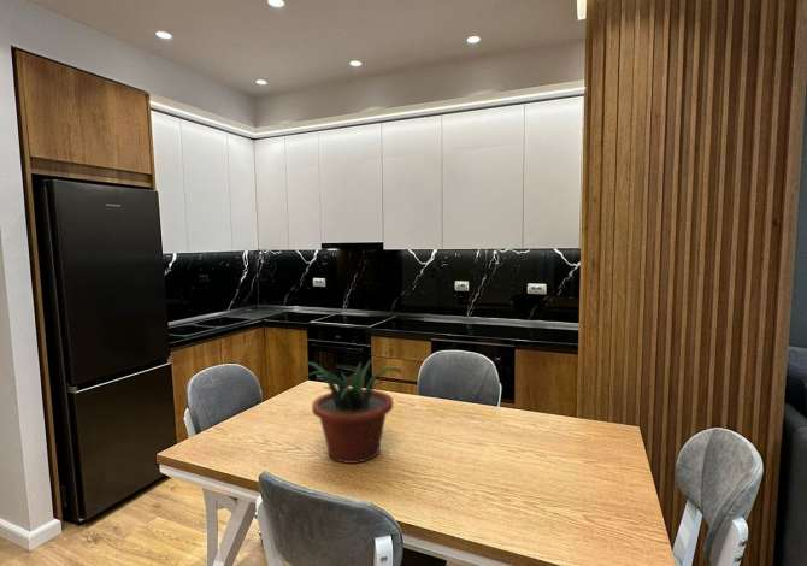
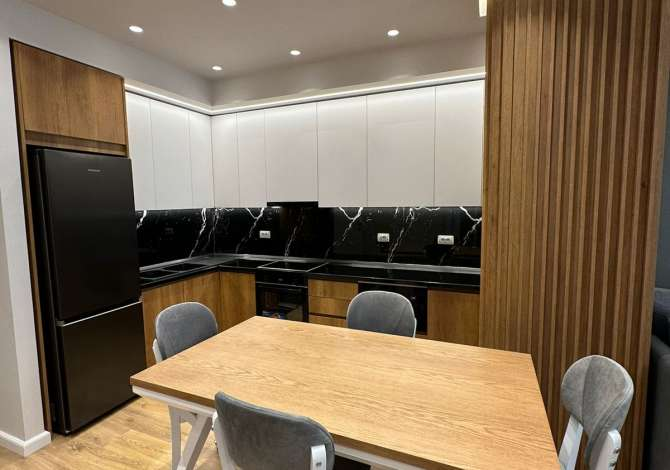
- potted plant (353, 411)
